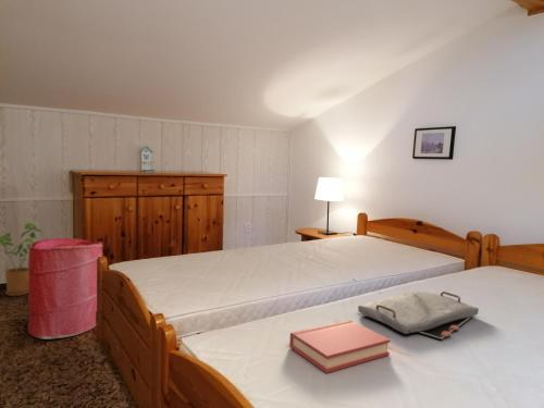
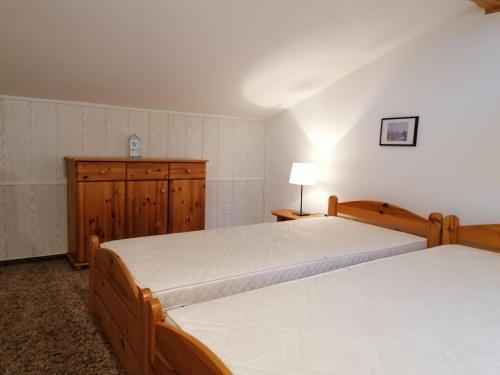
- serving tray (424, 310)
- house plant (22, 259)
- laundry hamper (66, 283)
- hardback book (338, 343)
